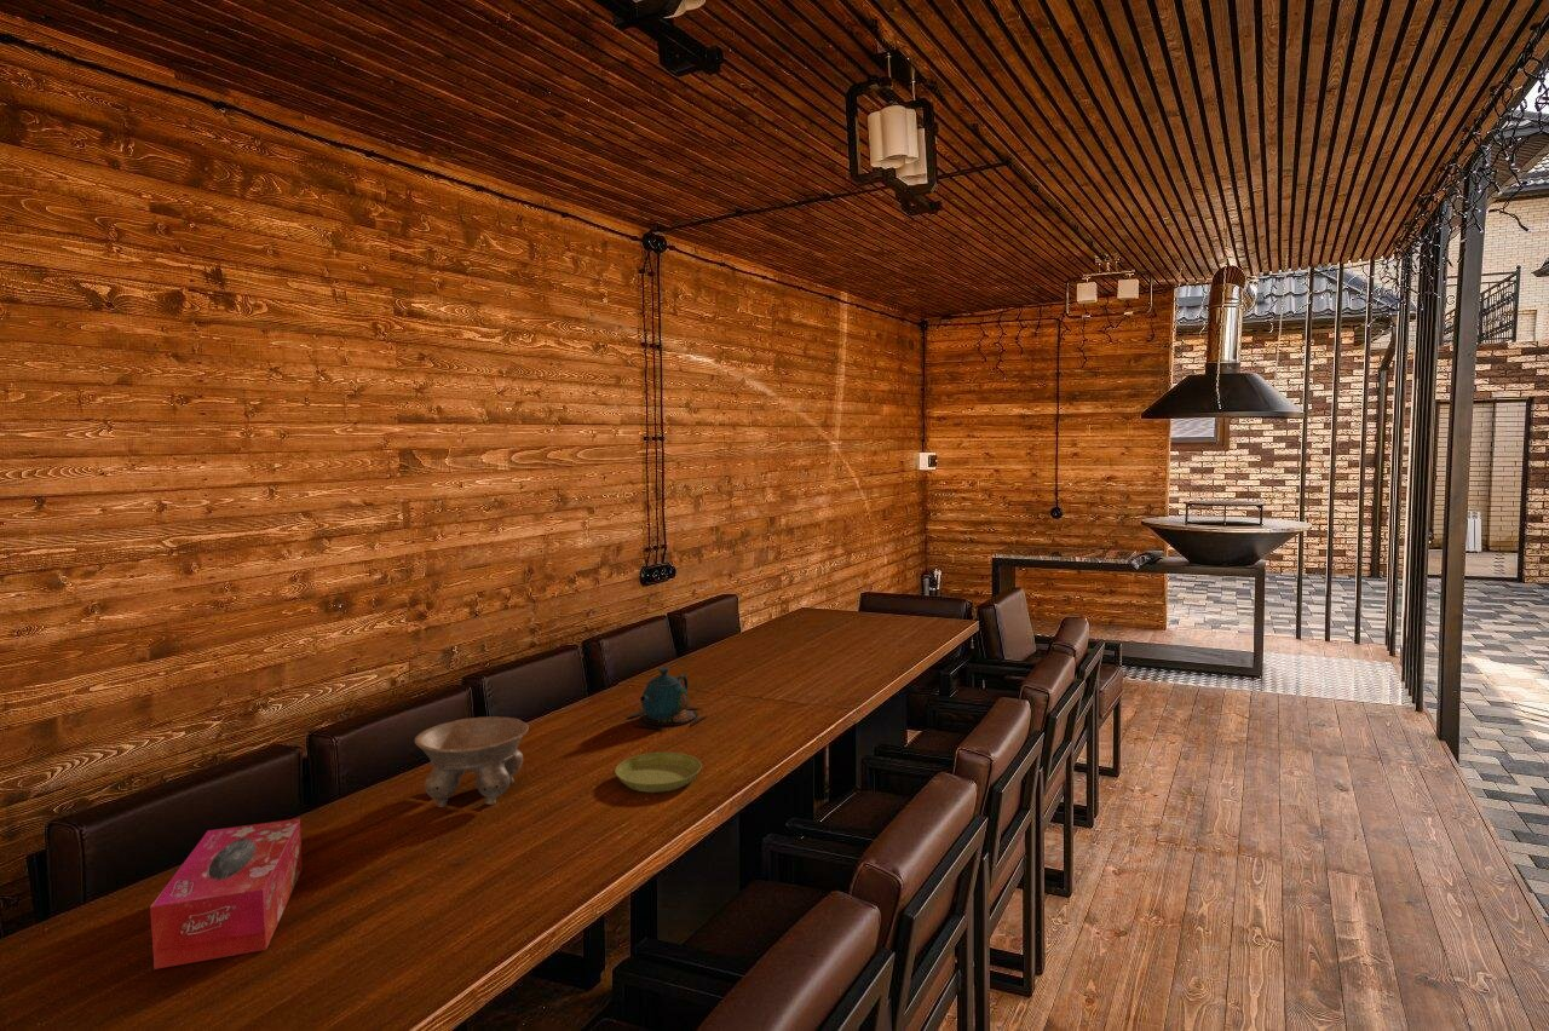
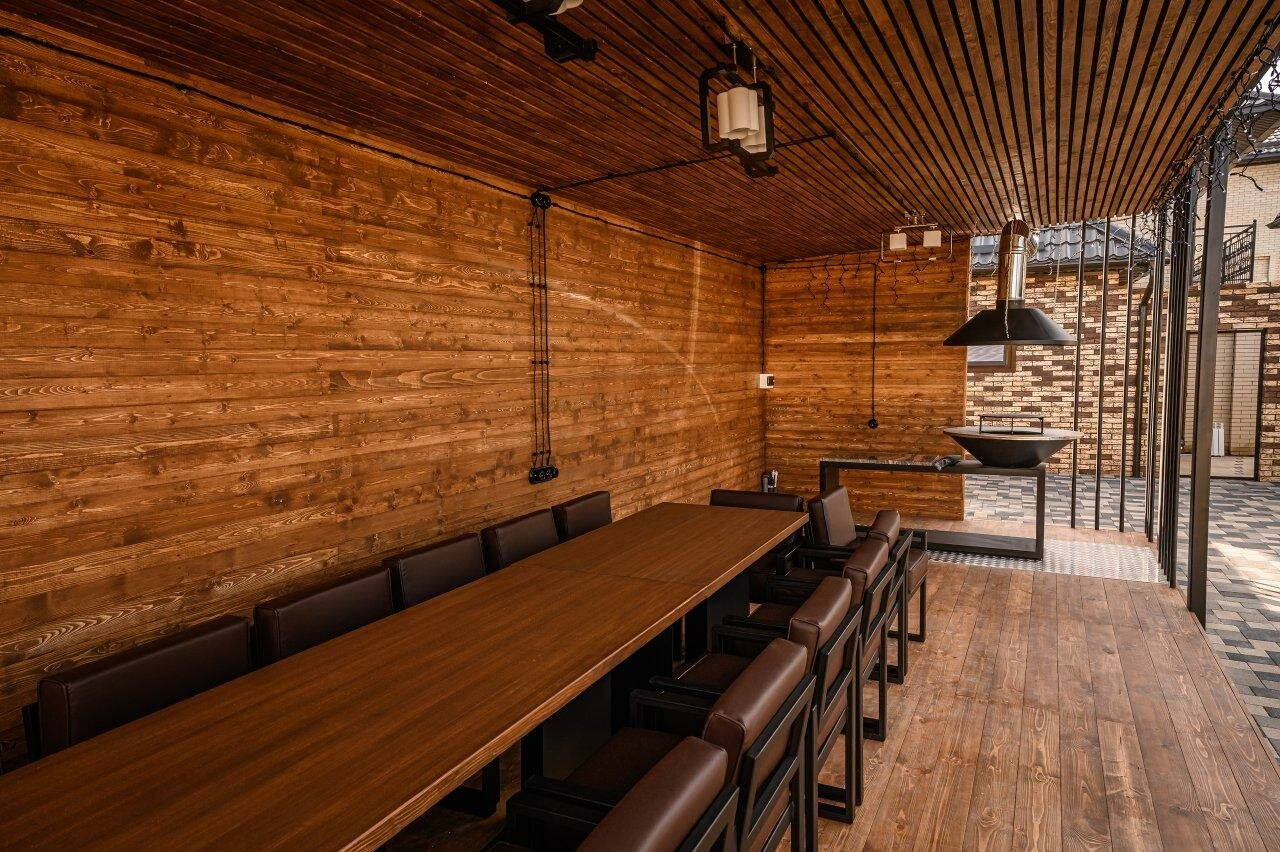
- teapot (668, 692)
- saucer (658, 773)
- bowl (473, 762)
- tissue box (235, 886)
